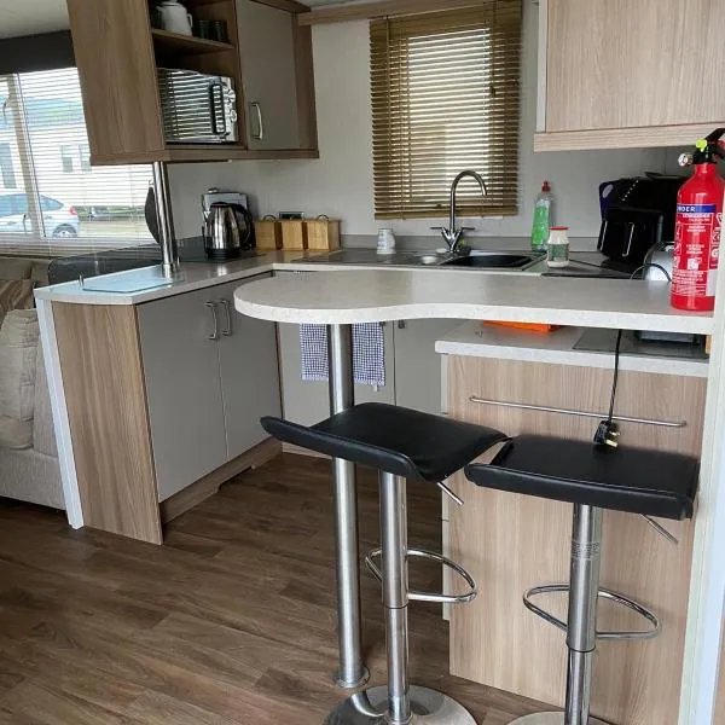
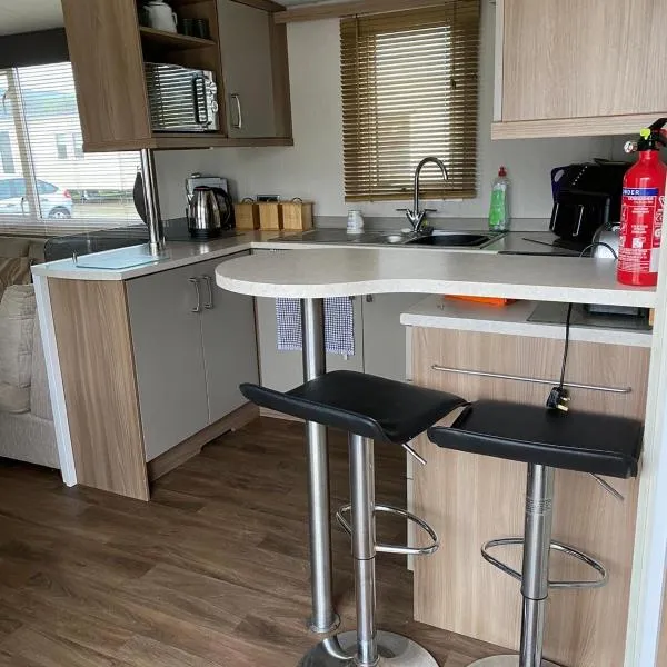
- jar (558, 246)
